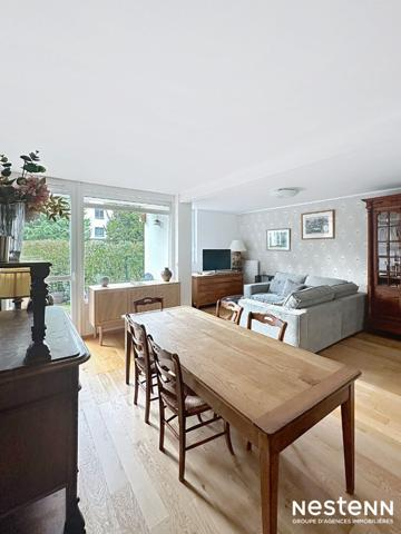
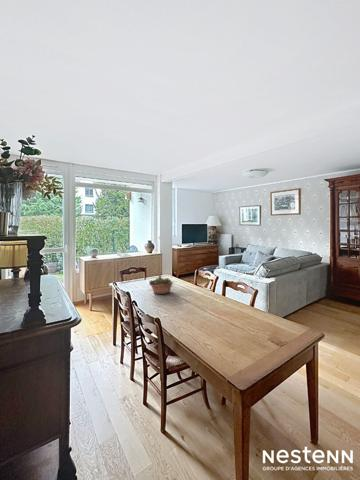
+ succulent planter (162, 282)
